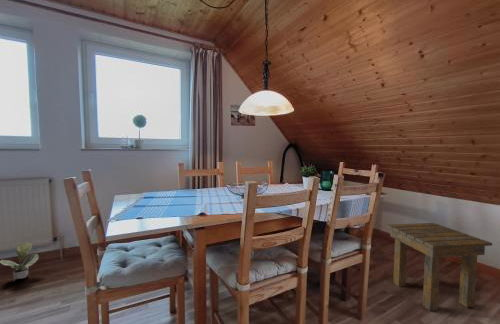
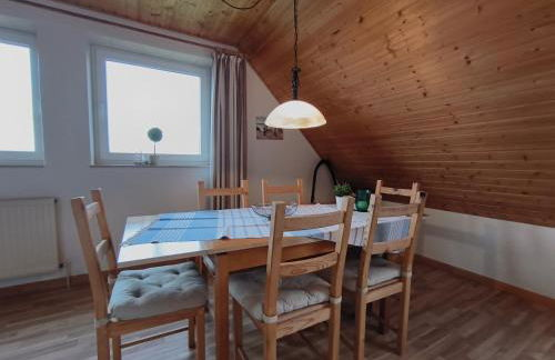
- potted plant (19, 263)
- side table (432, 263)
